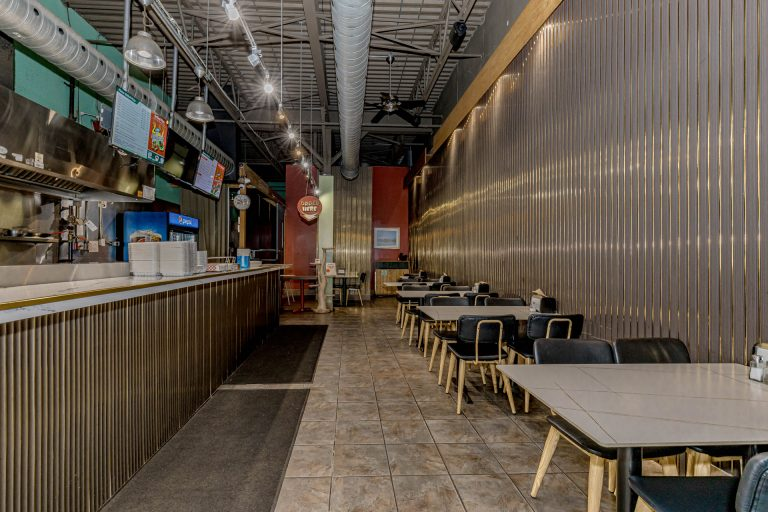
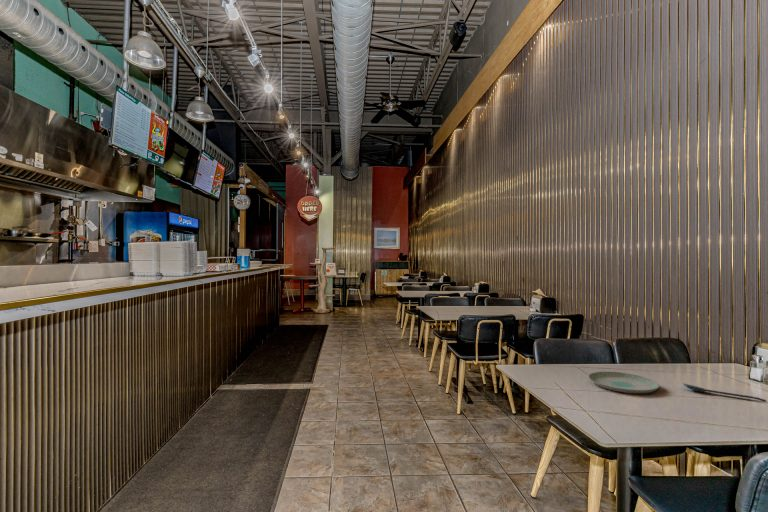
+ spoon (722, 392)
+ plate (622, 382)
